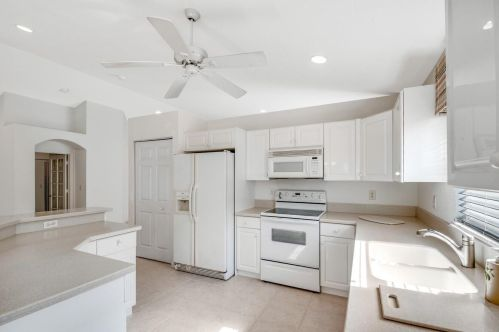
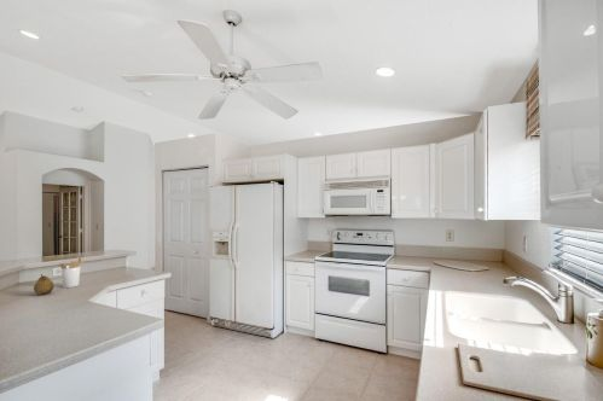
+ fruit (44, 283)
+ utensil holder (73, 272)
